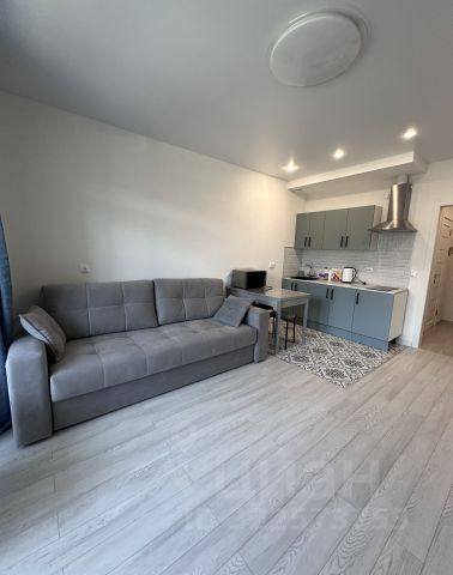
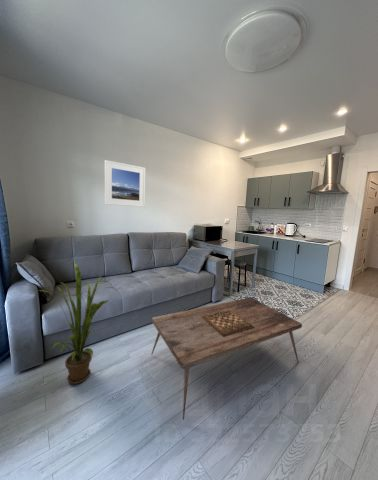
+ coffee table (226, 337)
+ house plant (75, 323)
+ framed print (126, 185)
